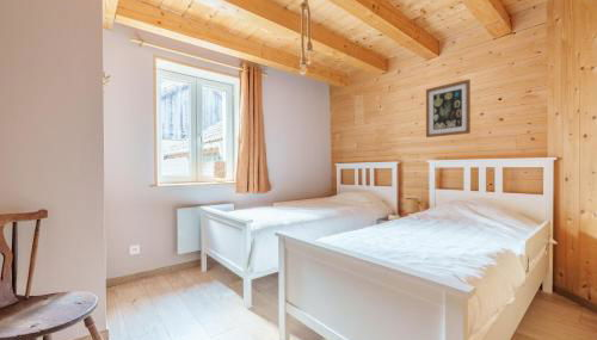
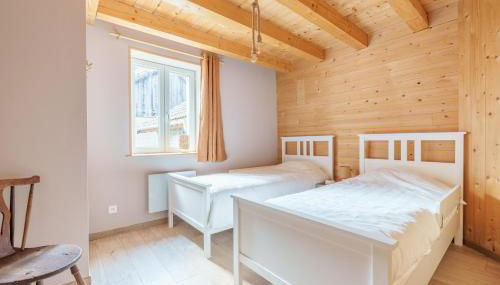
- wall art (447, 110)
